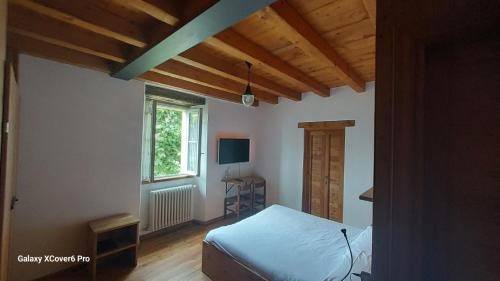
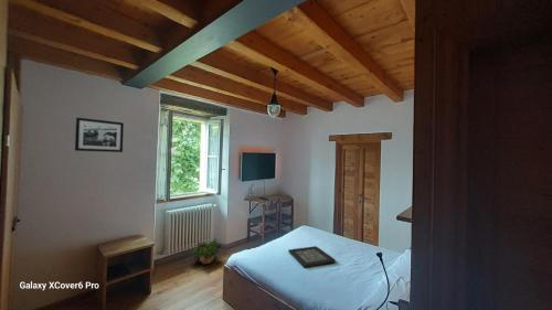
+ potted plant (205, 252)
+ picture frame (100, 136)
+ decorative tray (310, 255)
